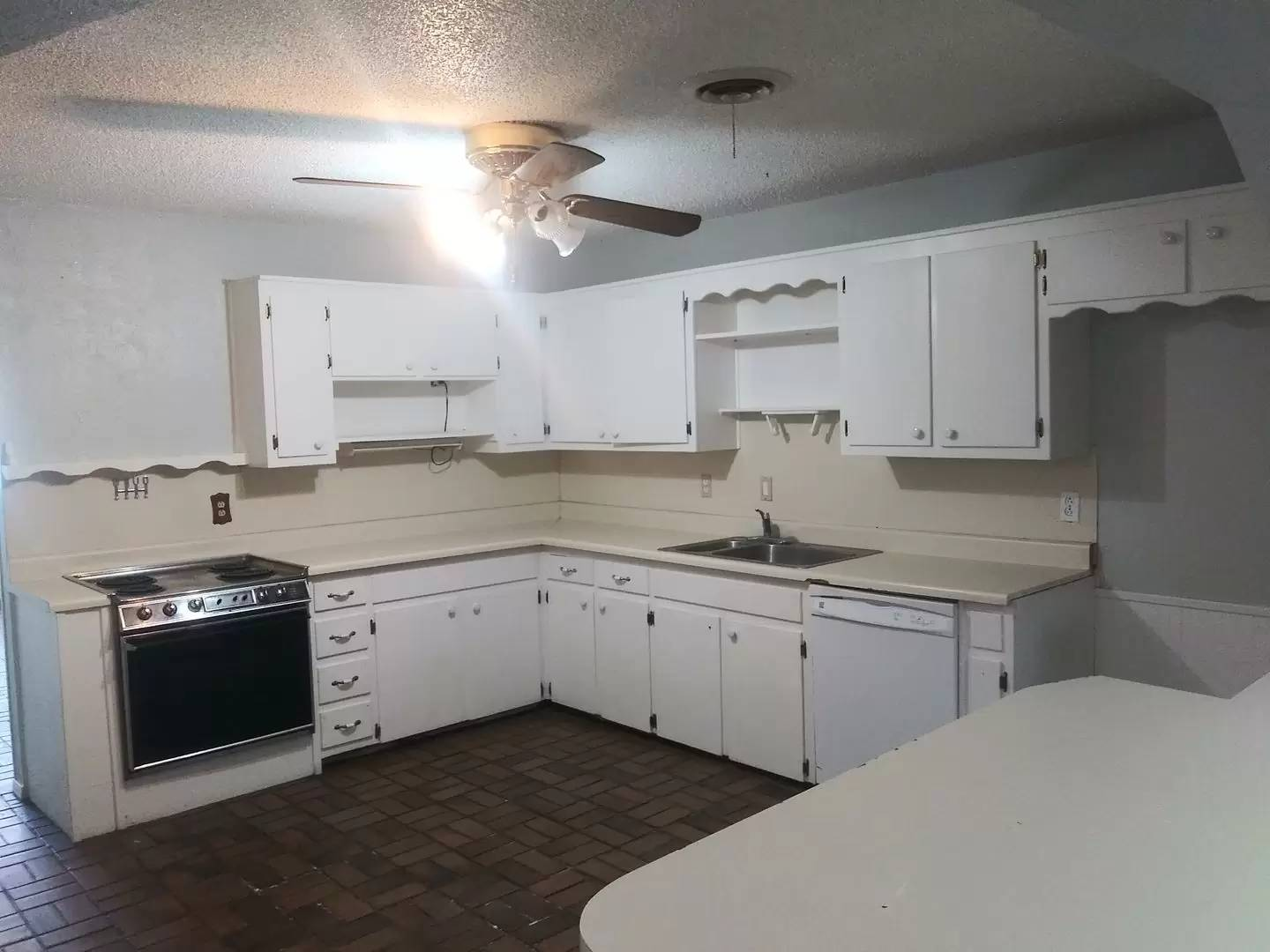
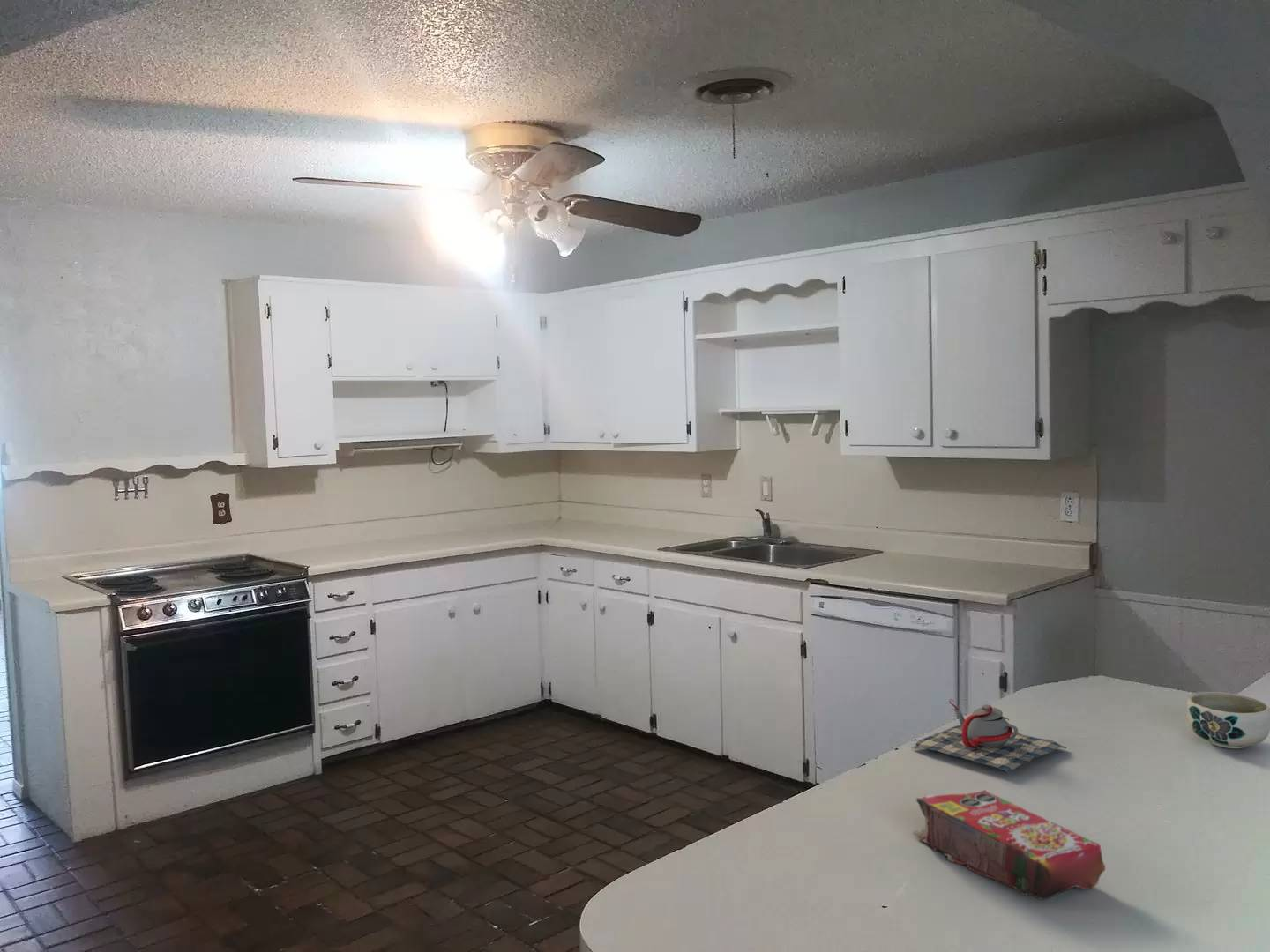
+ bowl (1228, 722)
+ teapot (988, 727)
+ cereal box (998, 838)
